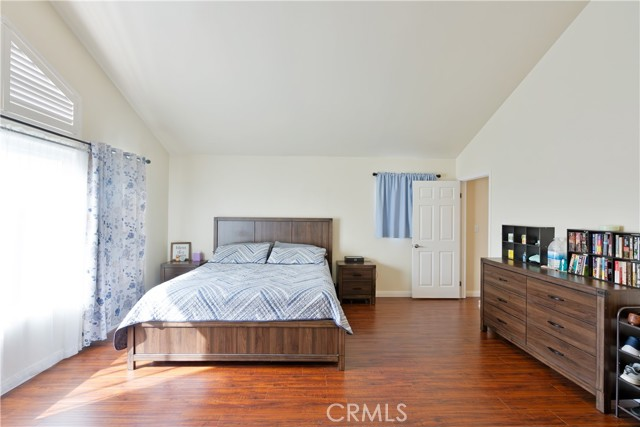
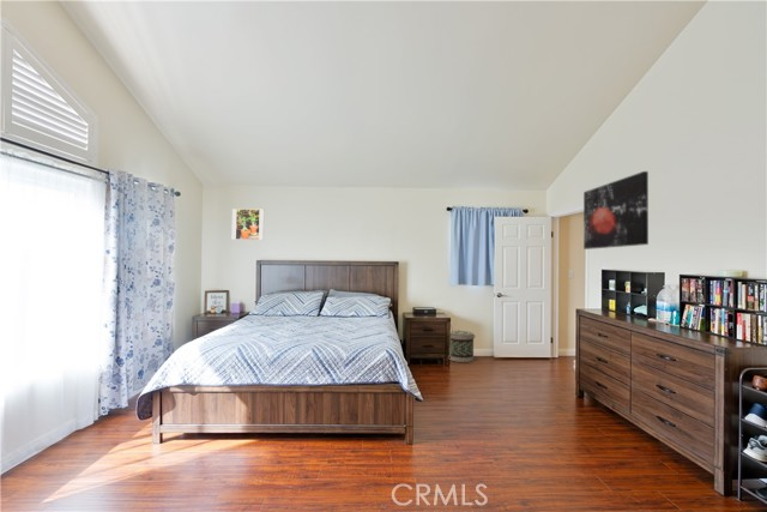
+ basket (460, 344)
+ wall art (611, 215)
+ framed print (248, 224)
